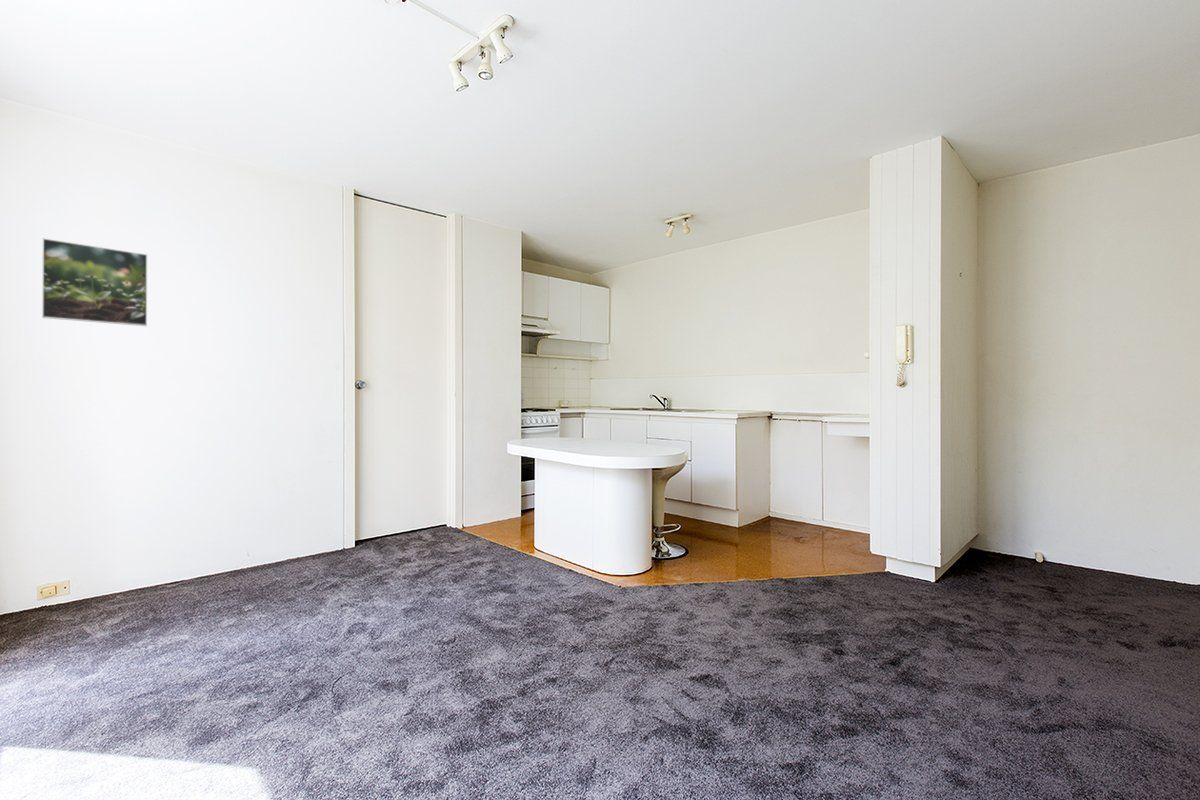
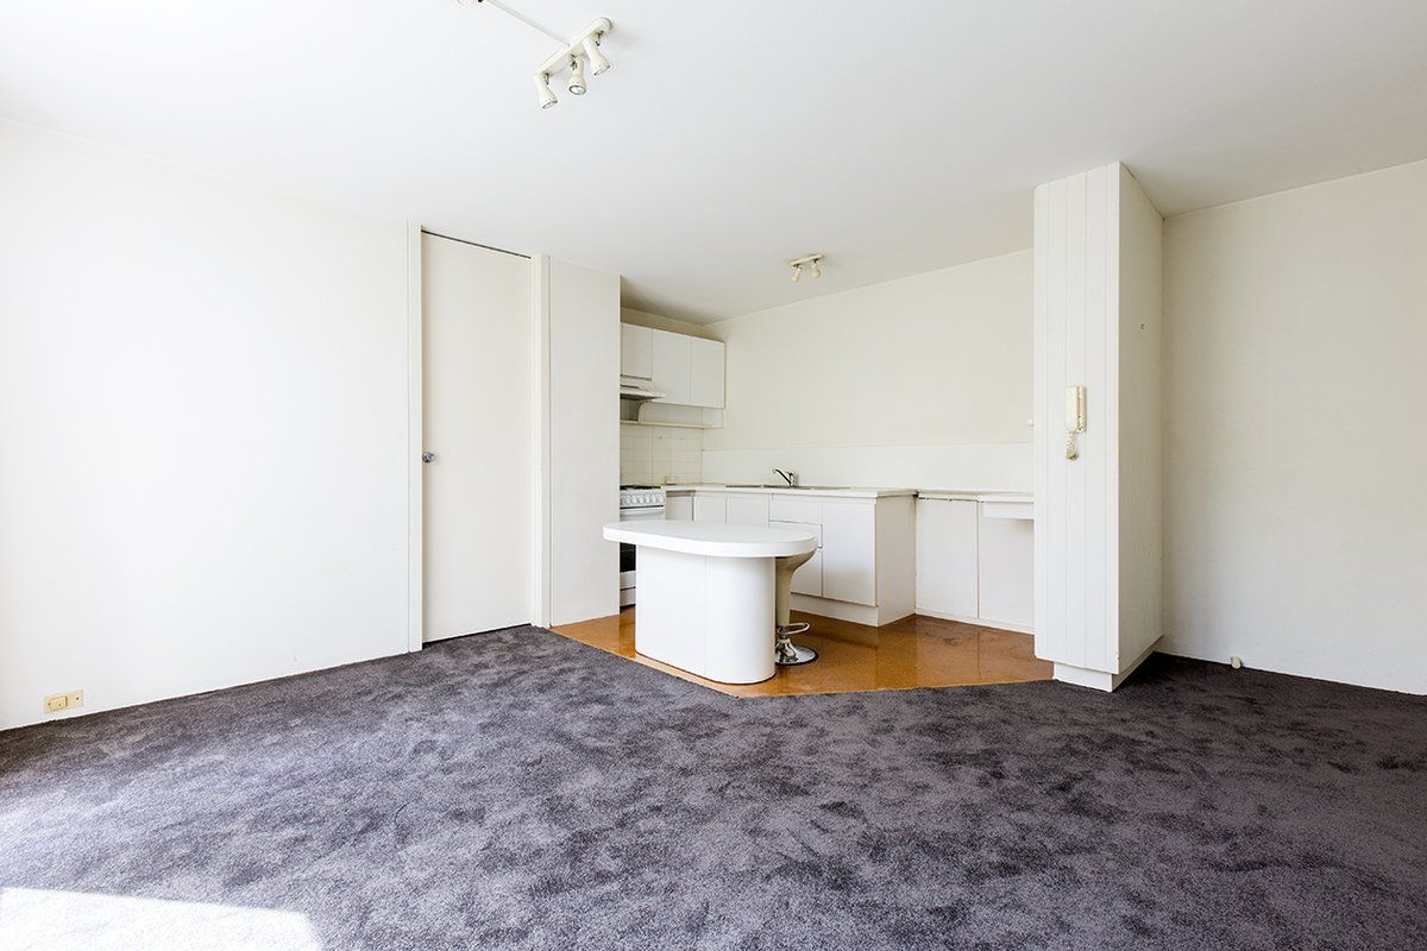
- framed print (97, 284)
